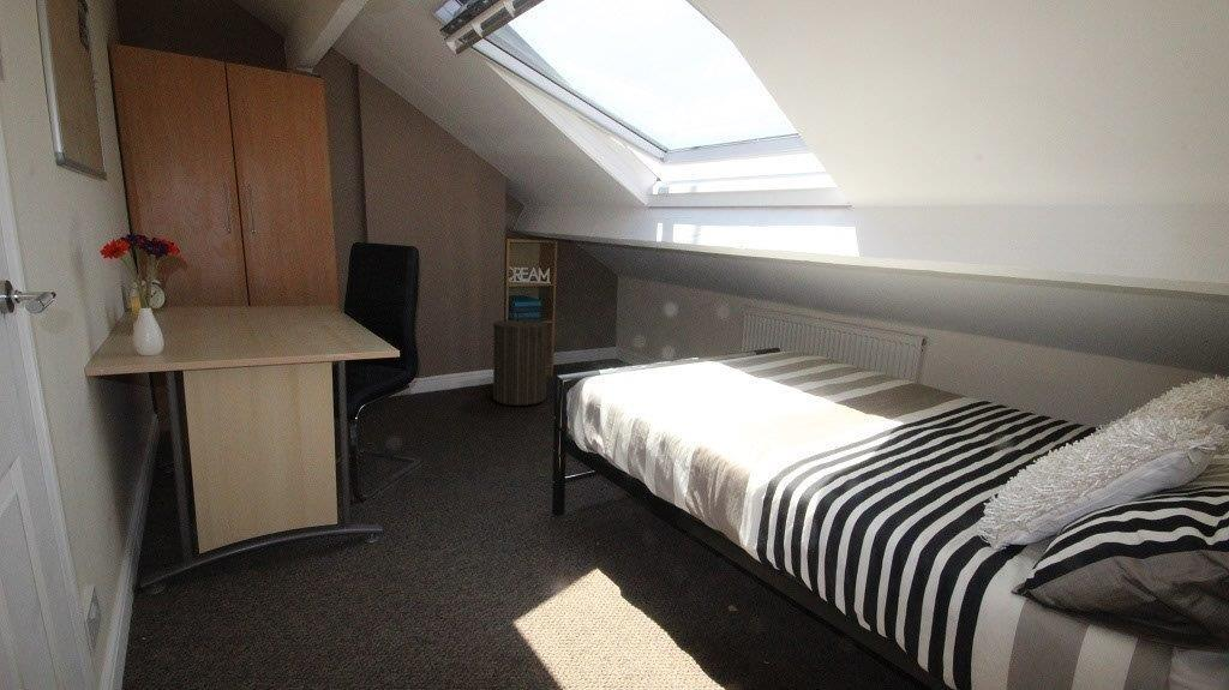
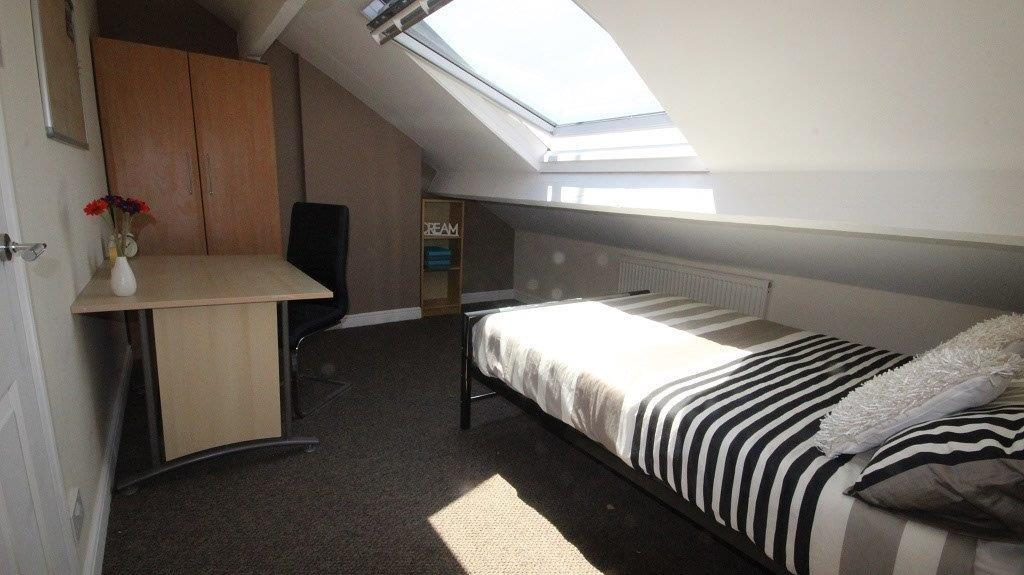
- laundry hamper (520, 355)
